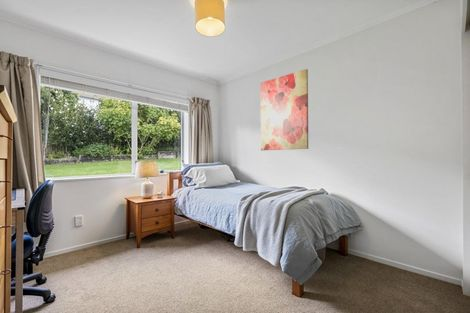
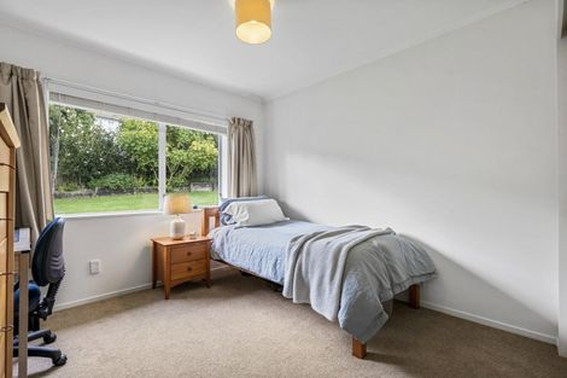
- wall art (282, 113)
